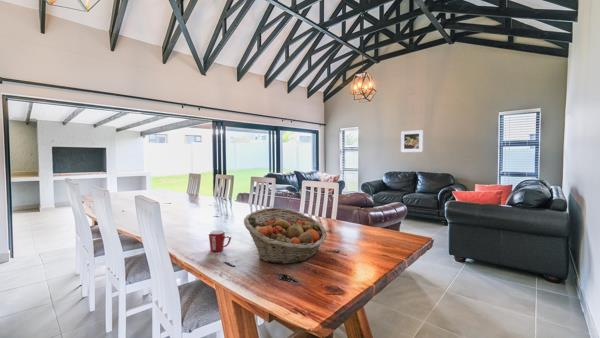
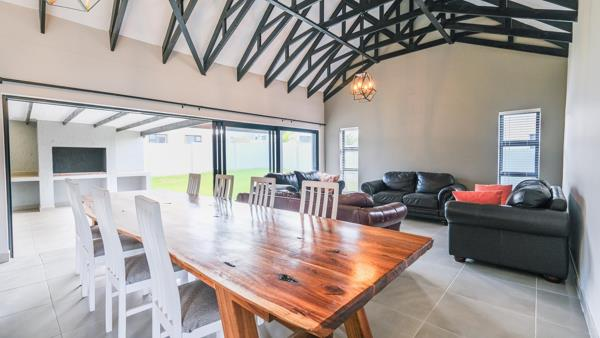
- mug (220, 241)
- fruit basket (286, 232)
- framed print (411, 141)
